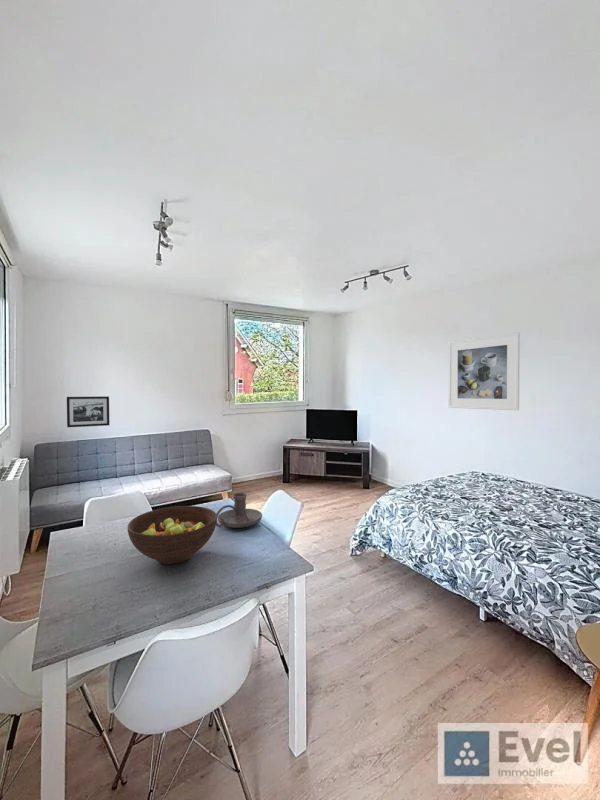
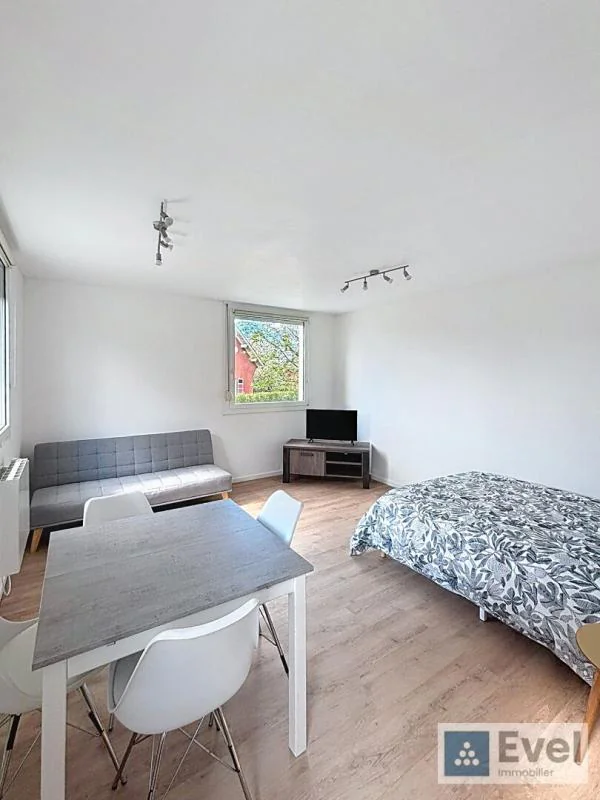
- picture frame (88, 411)
- candle holder (236, 510)
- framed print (481, 373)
- fruit bowl (174, 538)
